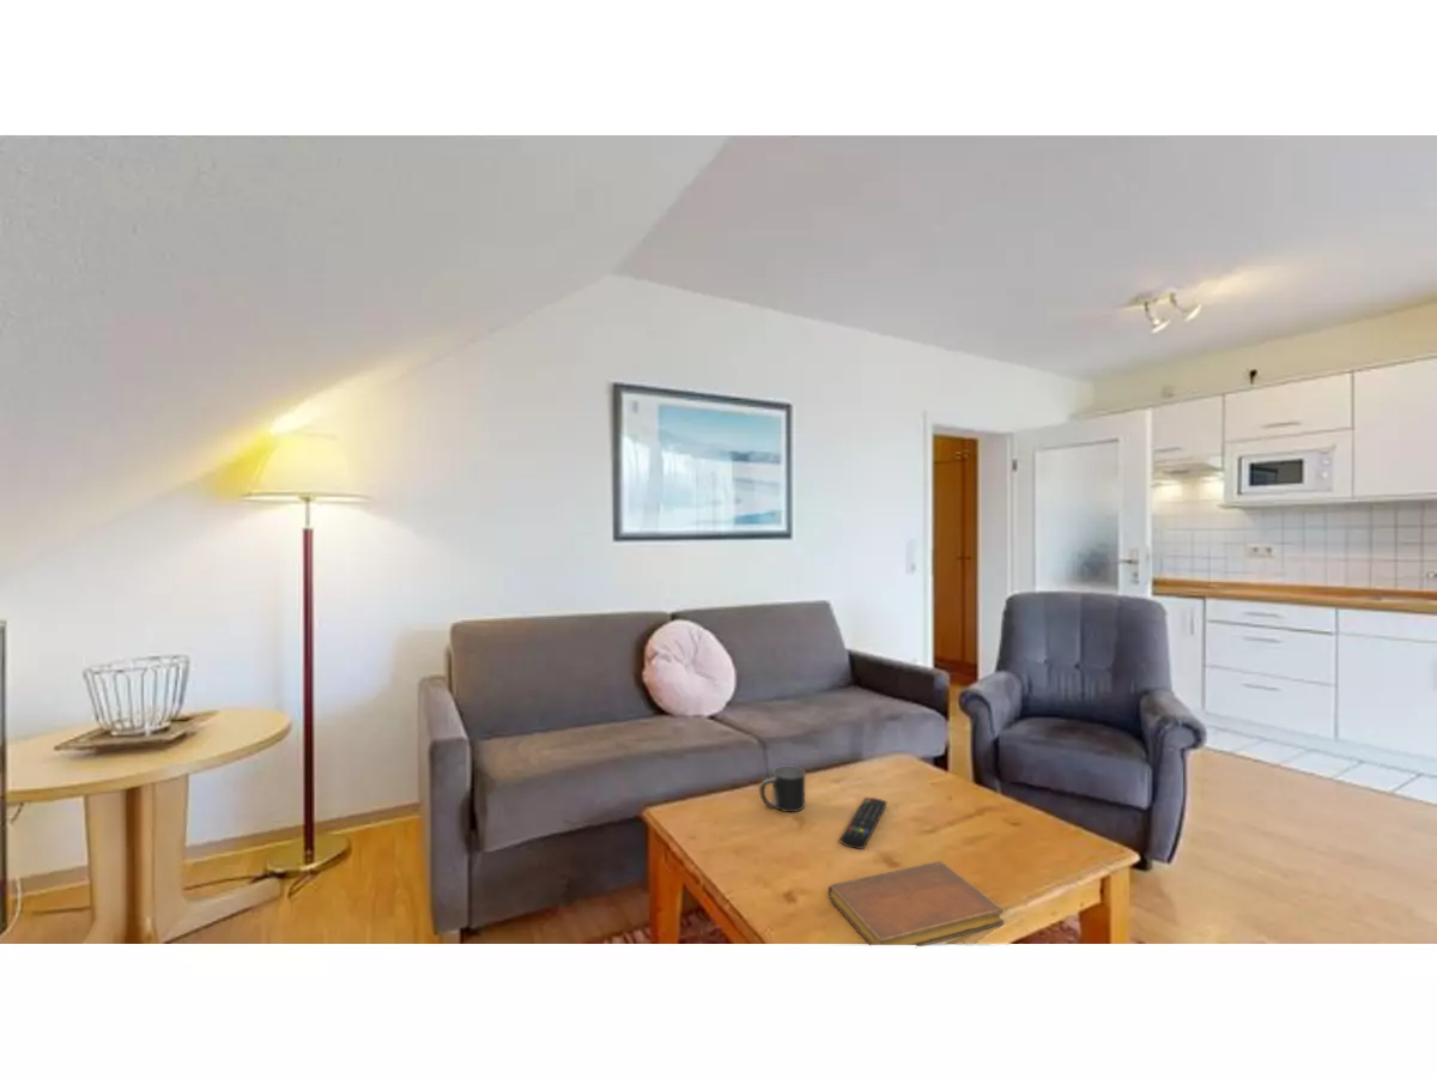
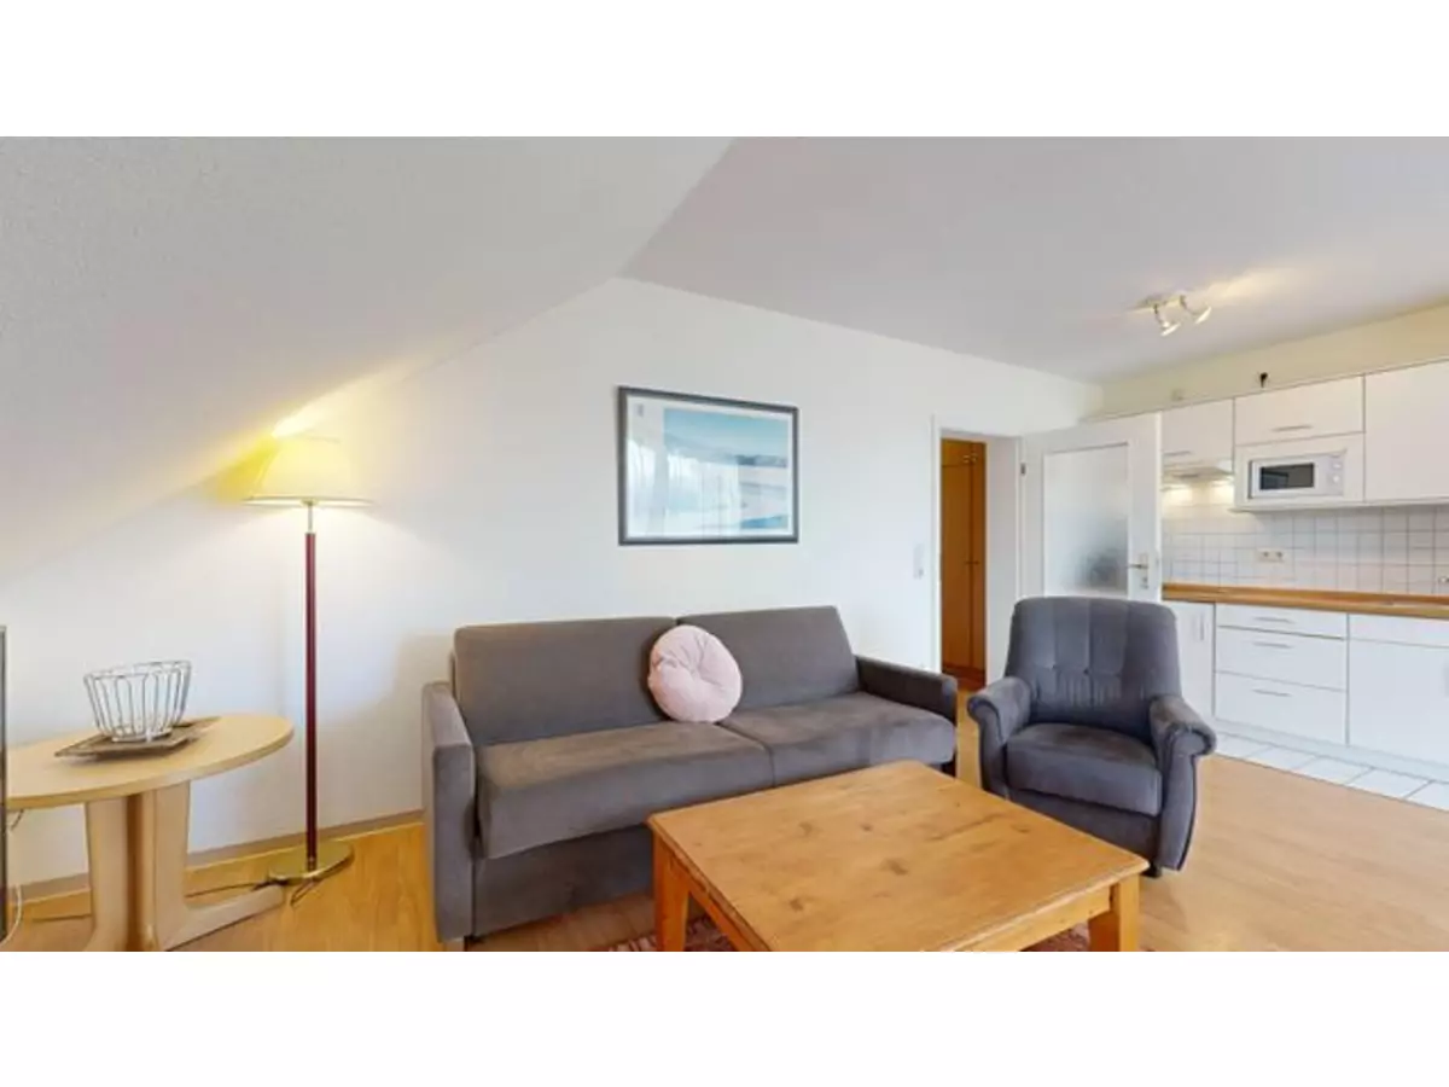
- mug (781, 789)
- notebook (912, 902)
- remote control (865, 820)
